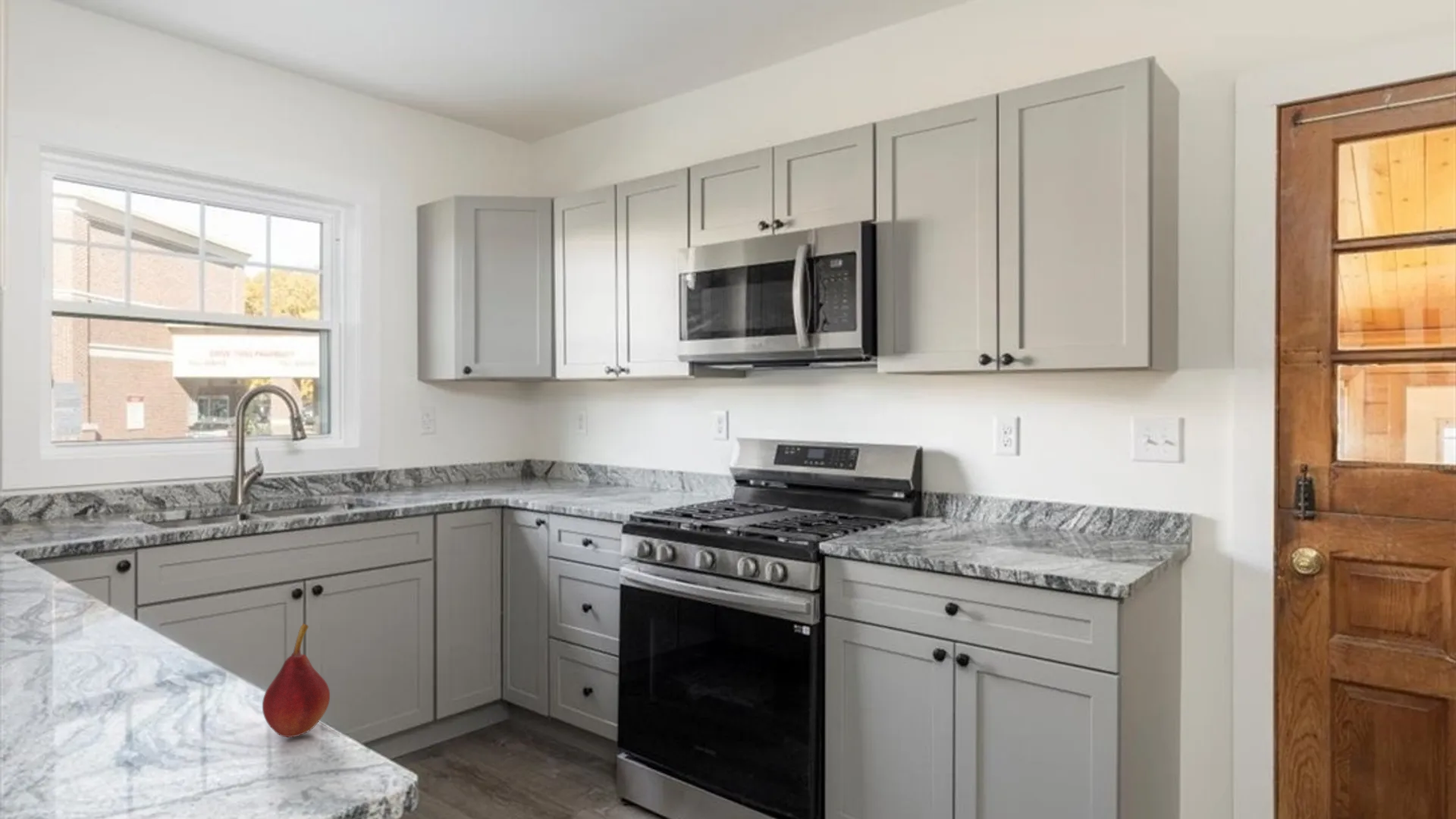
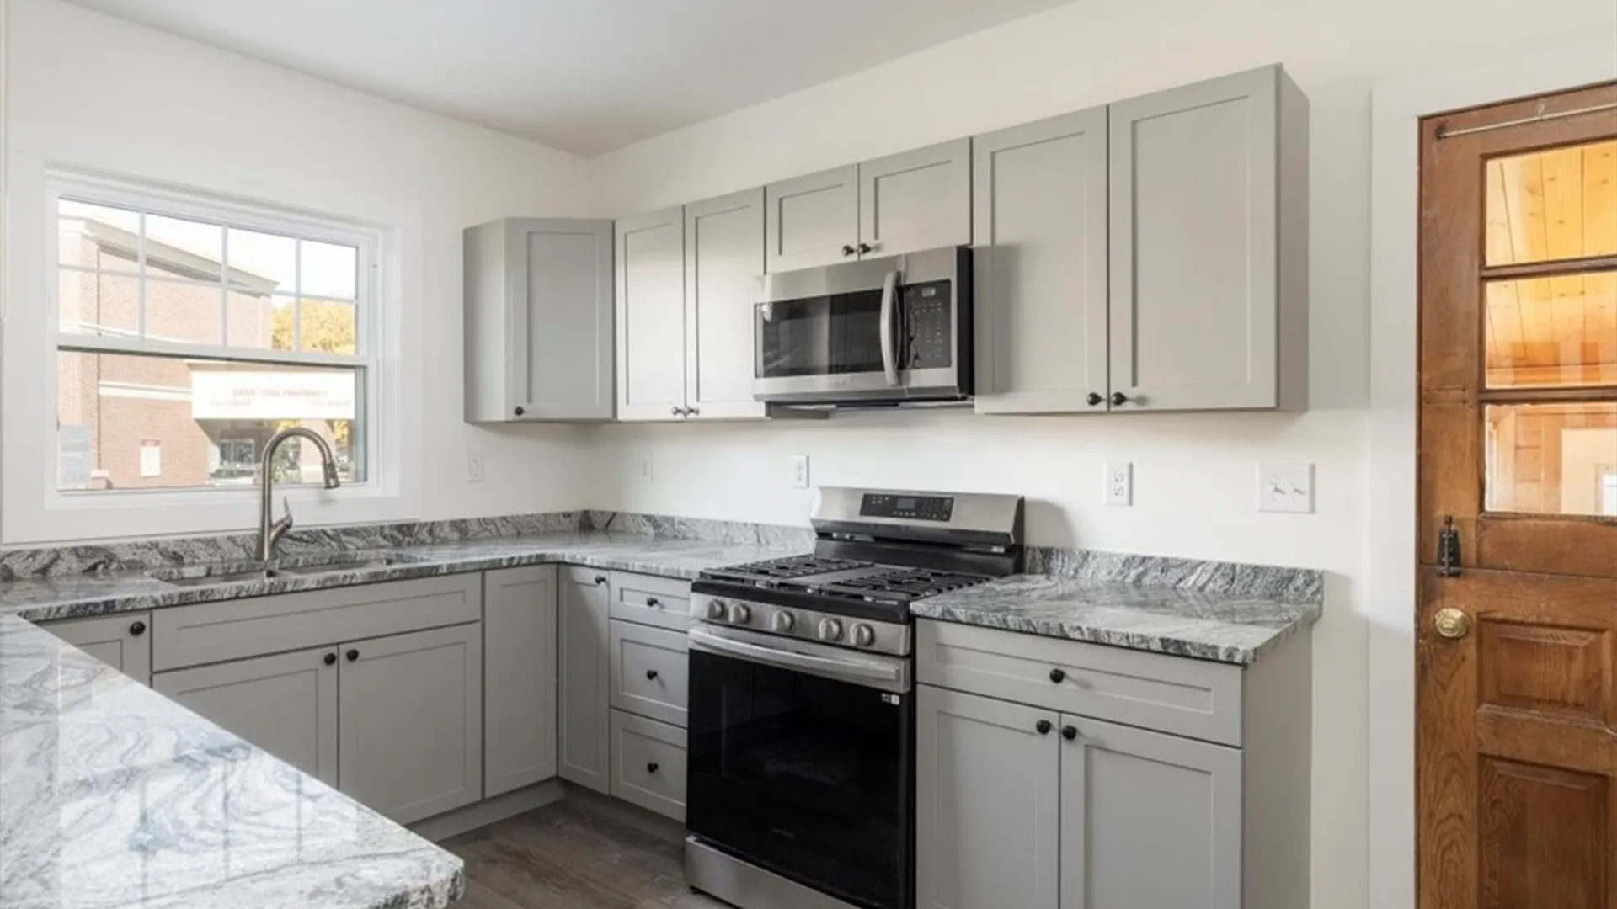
- fruit (297, 679)
